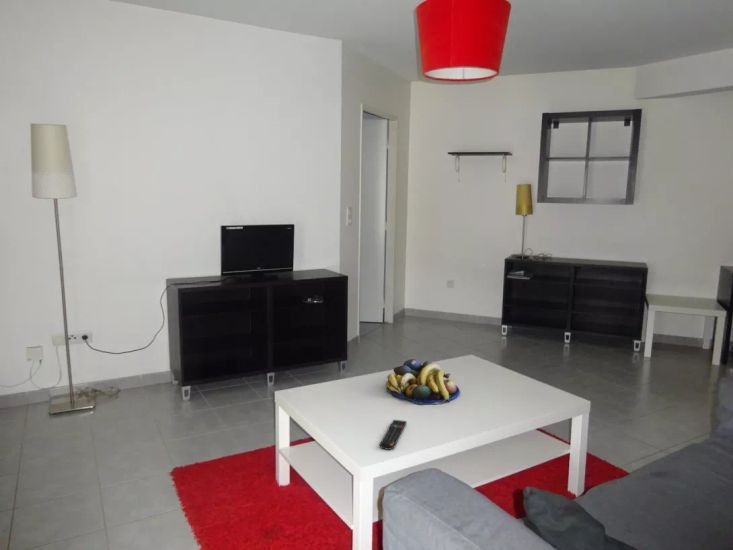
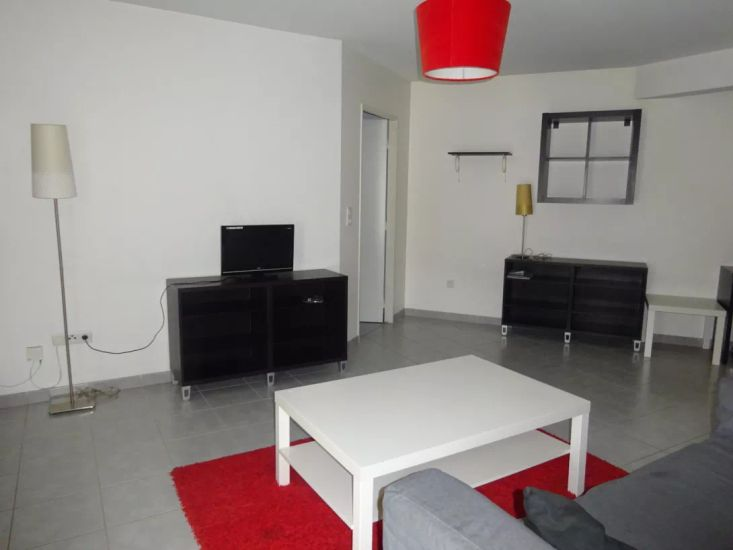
- fruit bowl (423, 377)
- remote control (393, 434)
